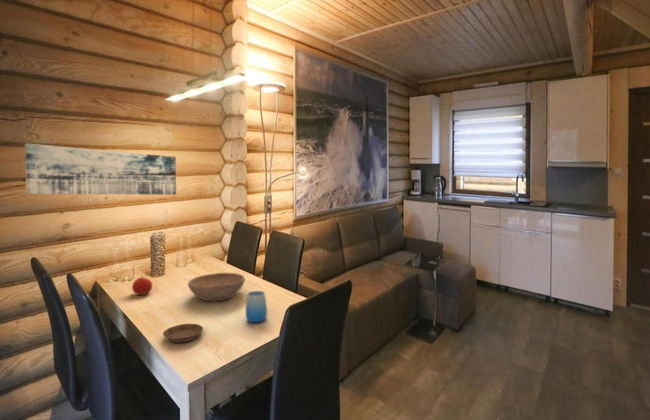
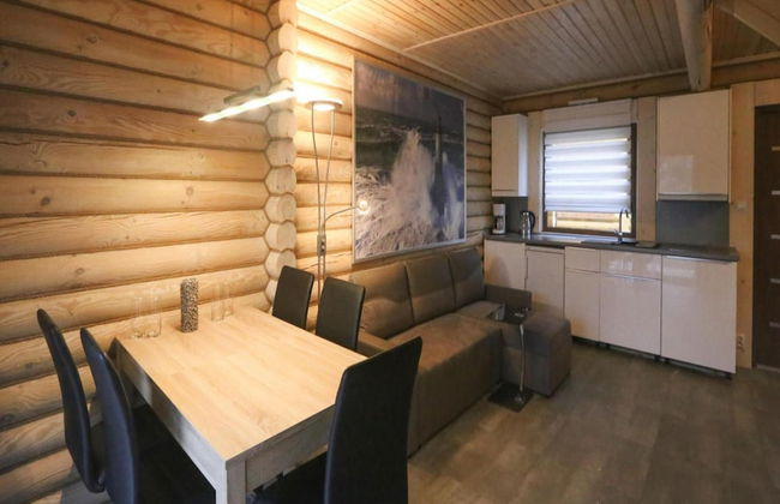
- fruit (142, 284)
- wall art (111, 172)
- bowl (217, 288)
- saucer (183, 333)
- cup (256, 306)
